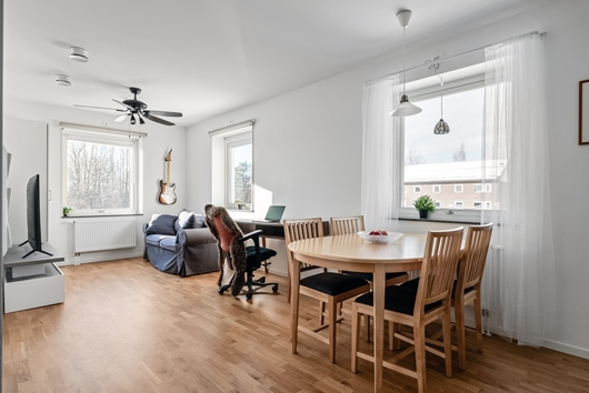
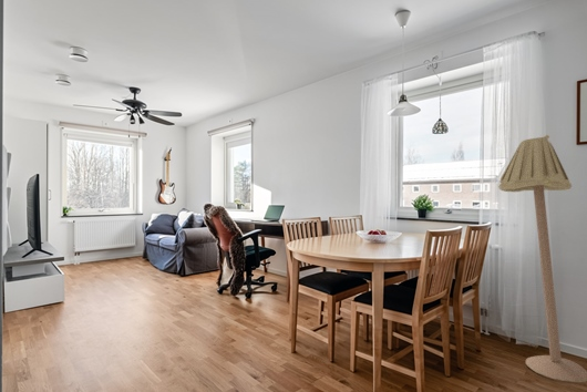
+ floor lamp (540, 250)
